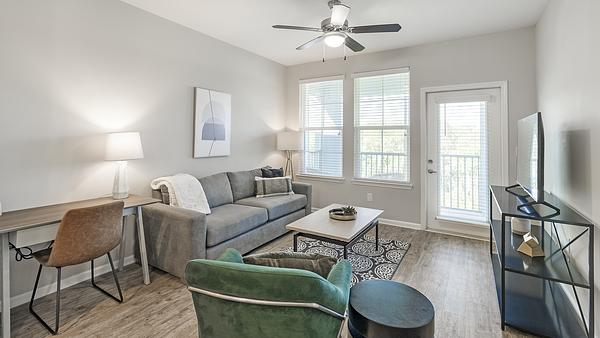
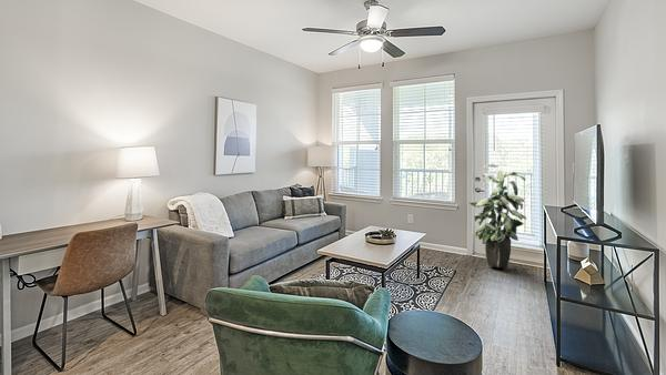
+ indoor plant (495, 215)
